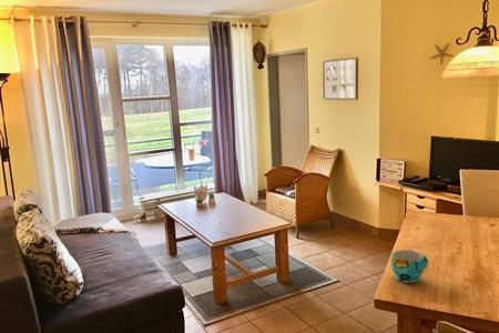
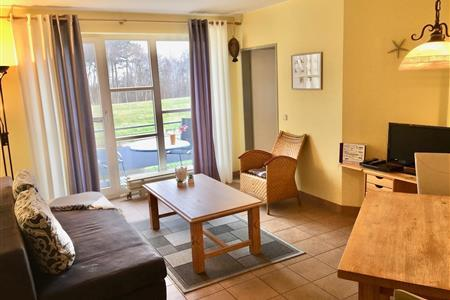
- cup (408, 266)
